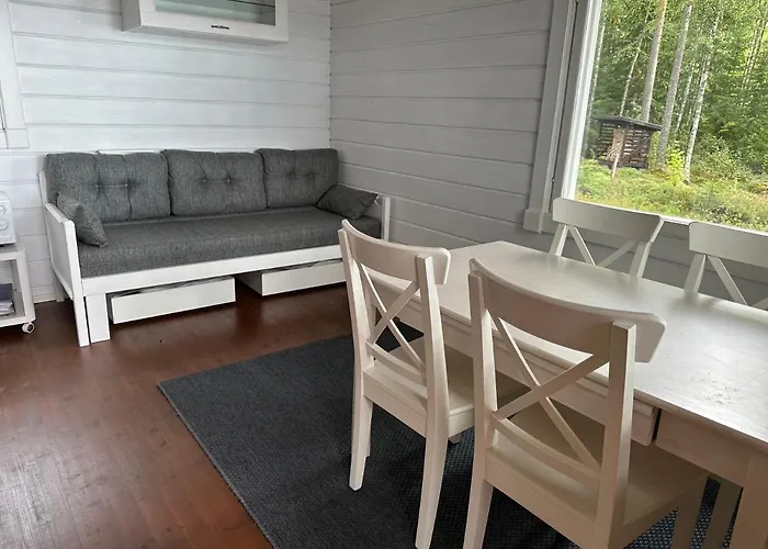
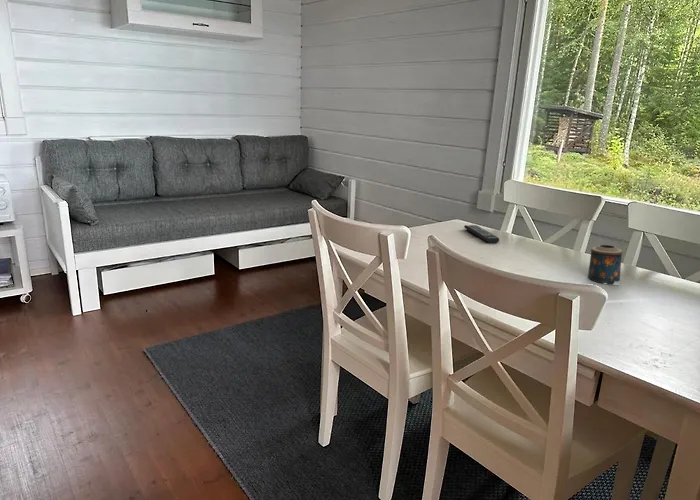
+ remote control (480, 233)
+ candle (609, 263)
